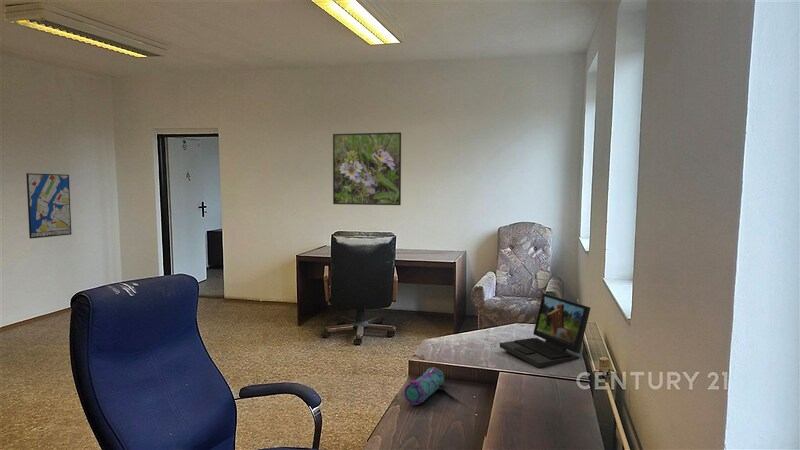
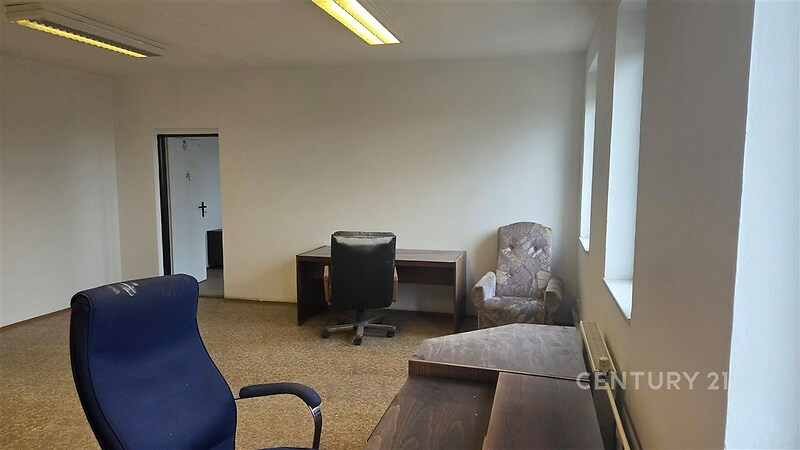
- pencil case (424, 384)
- laptop (543, 327)
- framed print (366, 169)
- wall art (49, 205)
